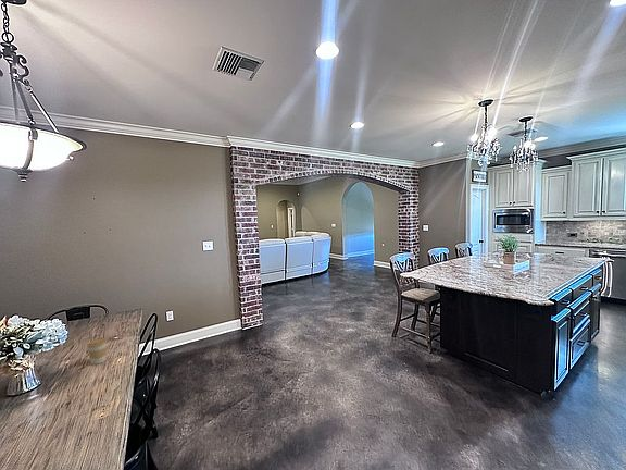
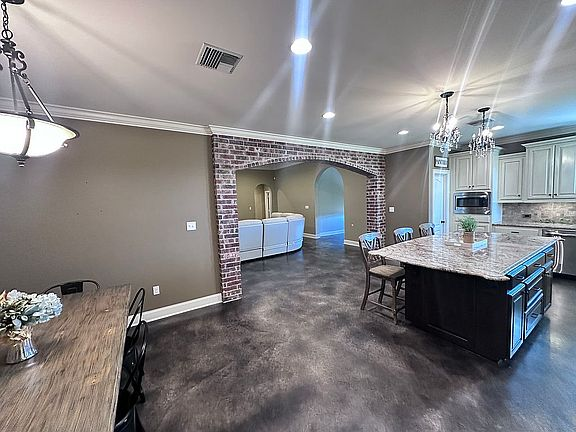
- coffee cup (97, 350)
